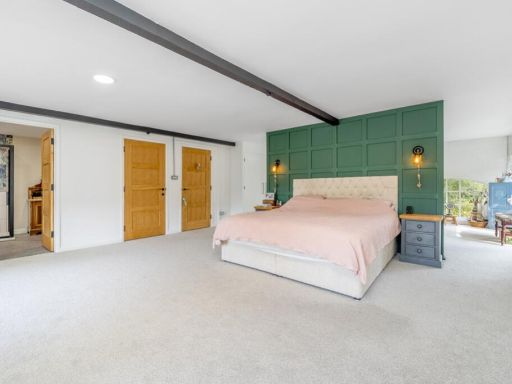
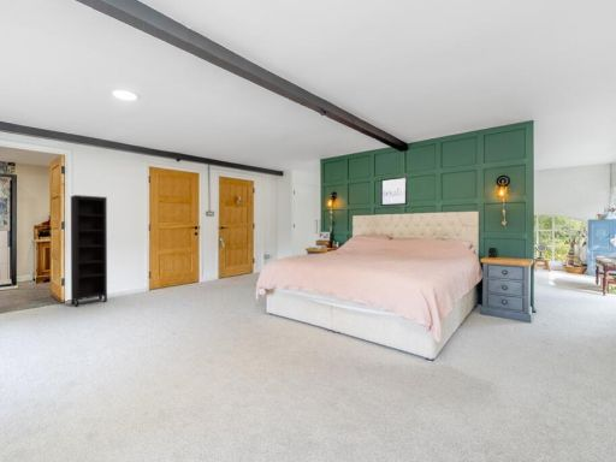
+ wall art (393, 191)
+ bookcase (89, 249)
